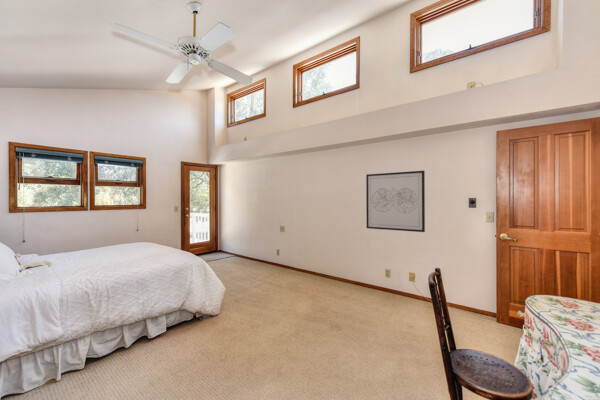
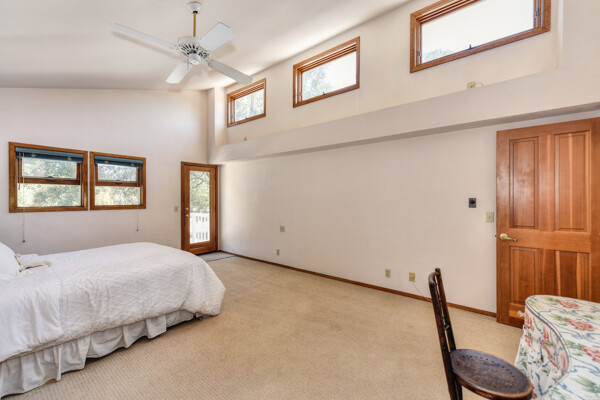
- wall art (393, 201)
